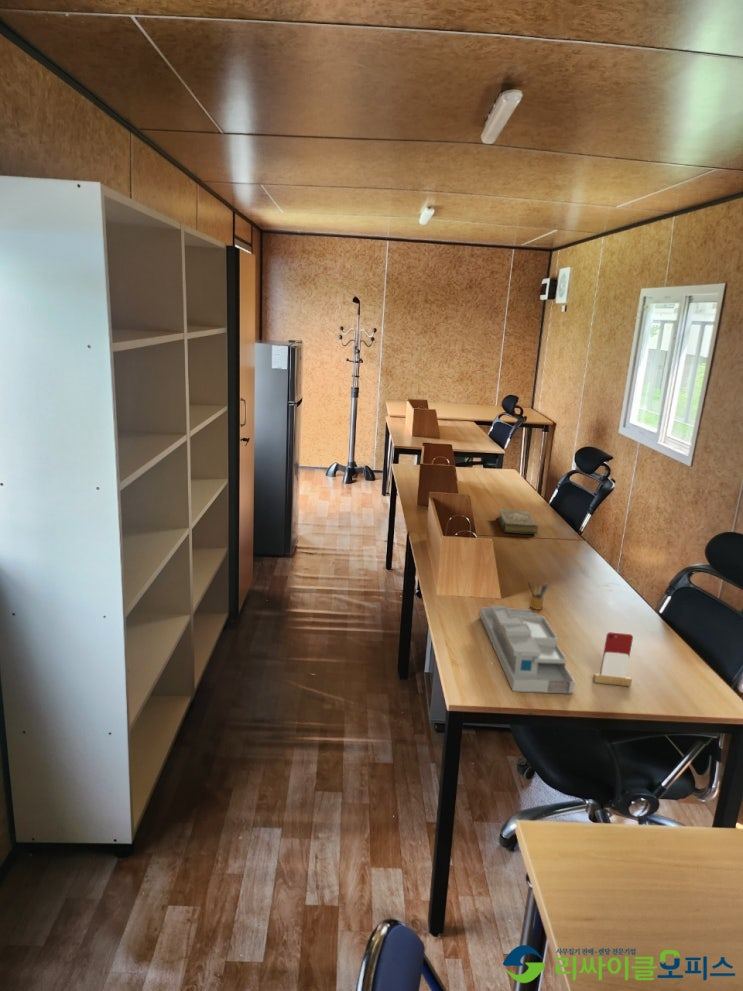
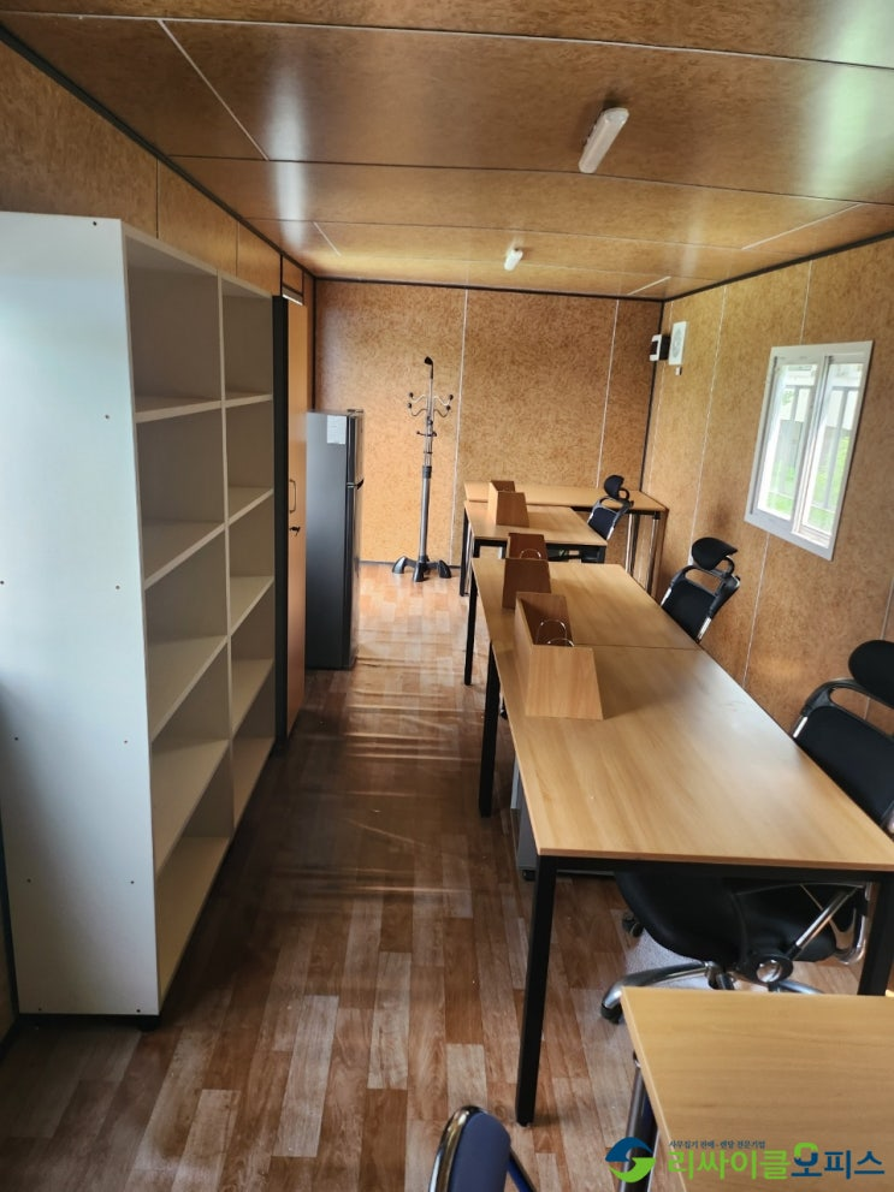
- desk organizer (523, 637)
- smartphone (615, 658)
- book (517, 521)
- pencil box (537, 593)
